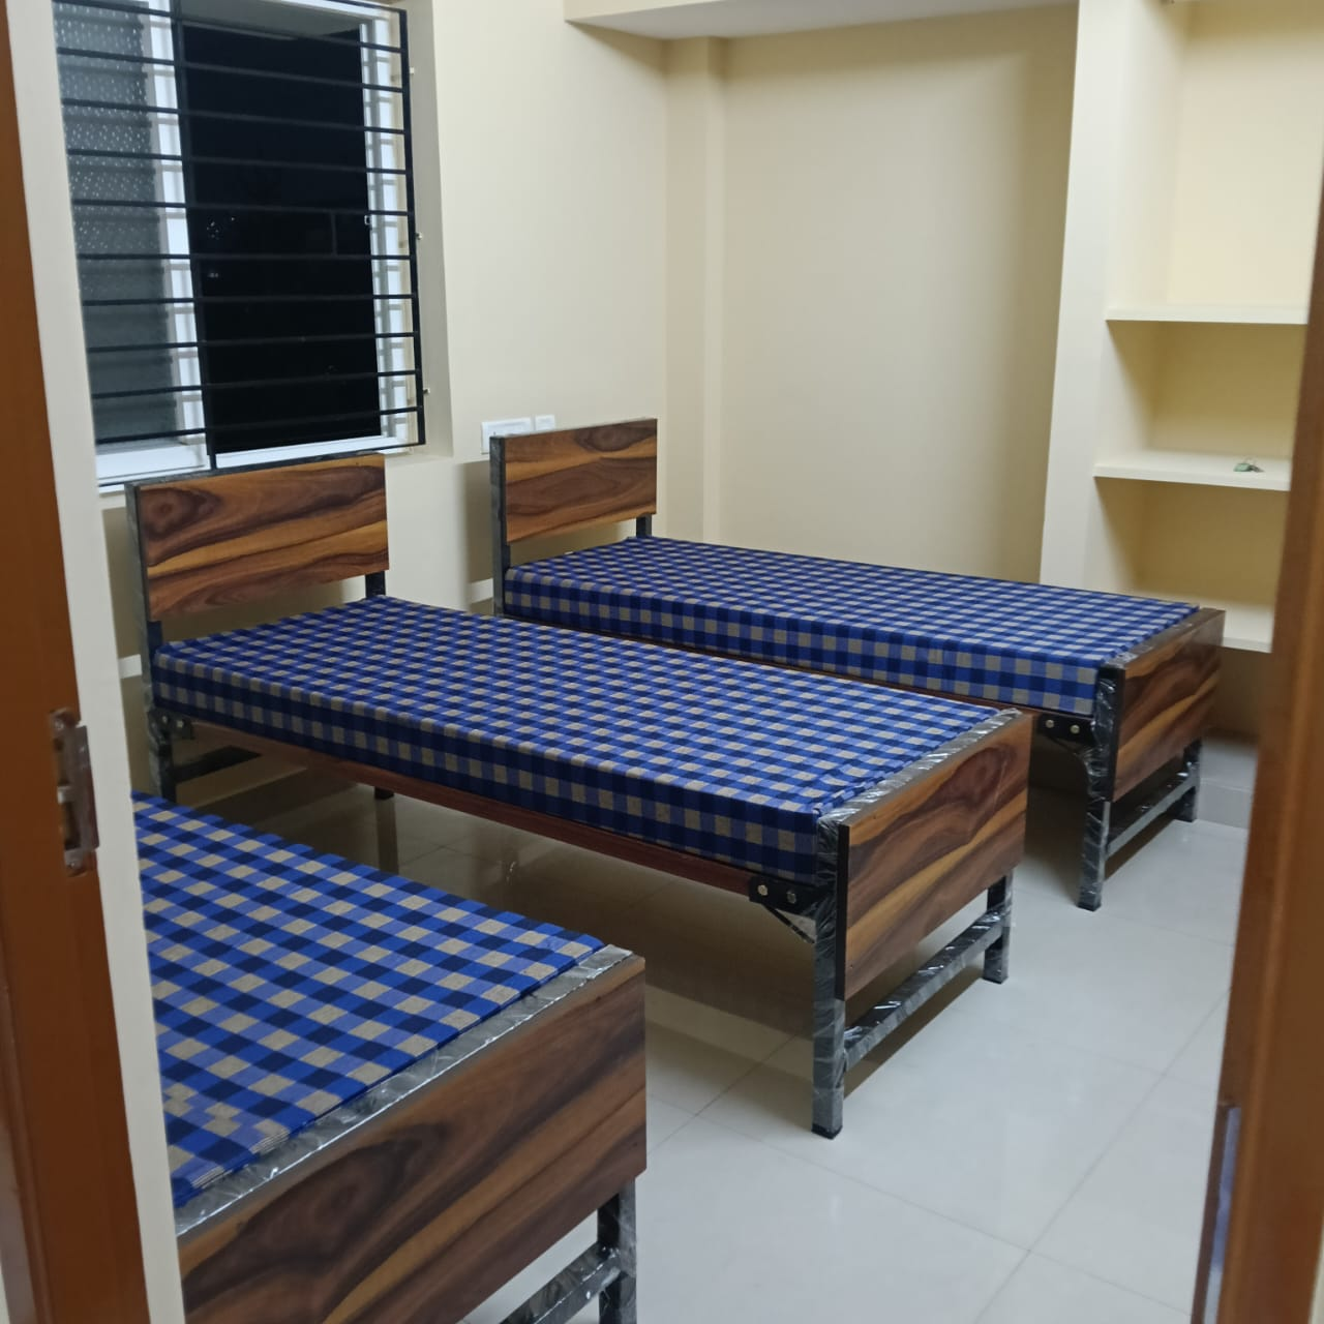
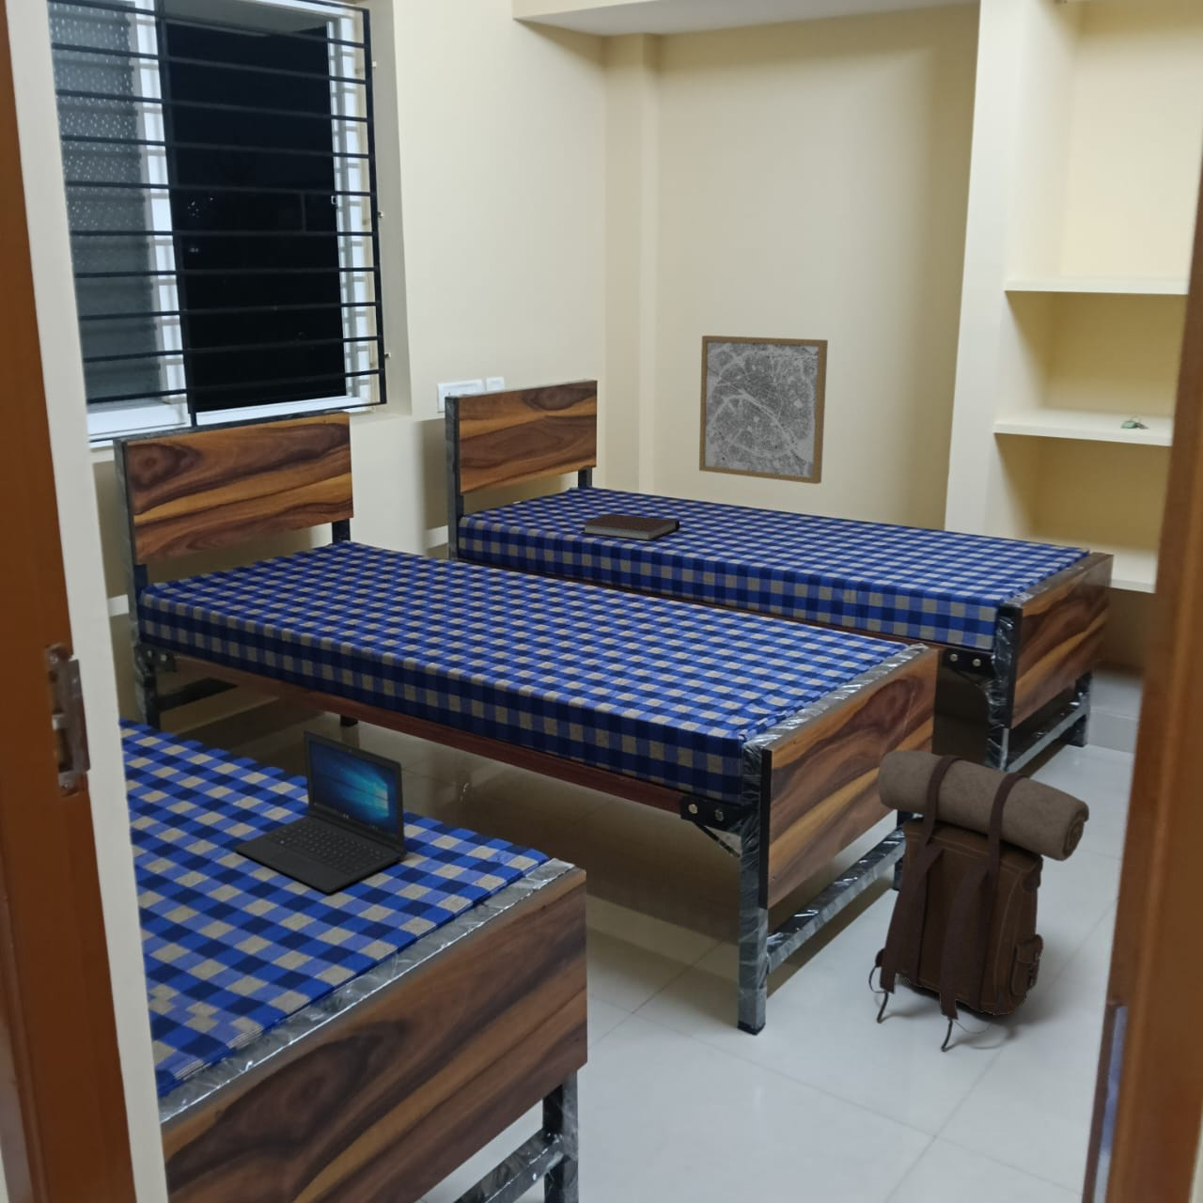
+ laptop (317, 806)
+ notebook (630, 527)
+ backpack (956, 891)
+ wall art (760, 408)
